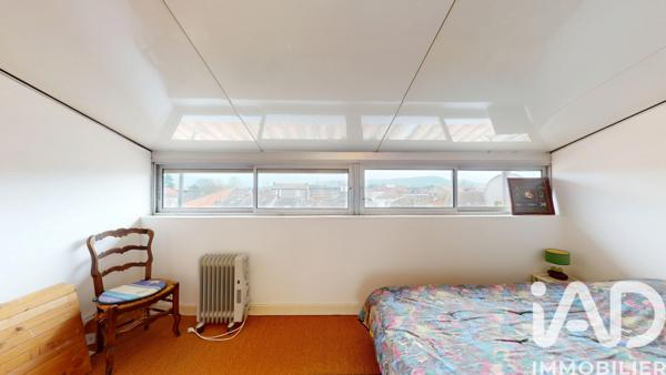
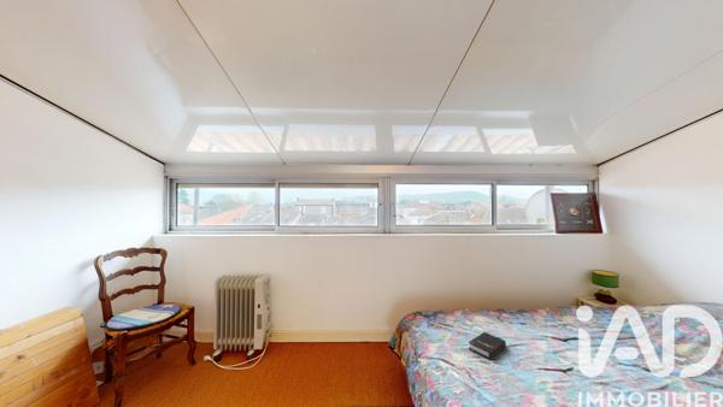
+ hardback book (487, 344)
